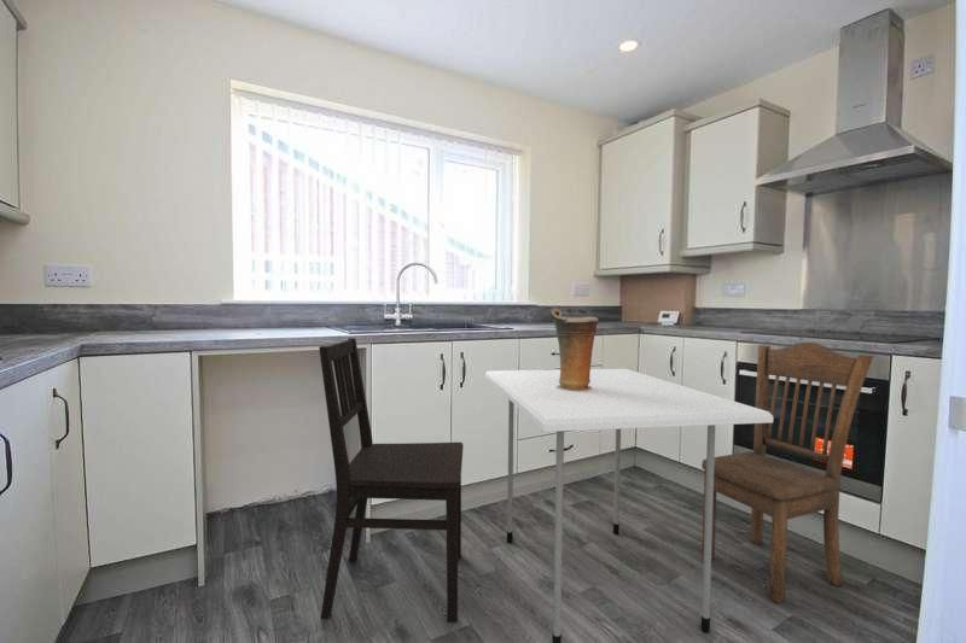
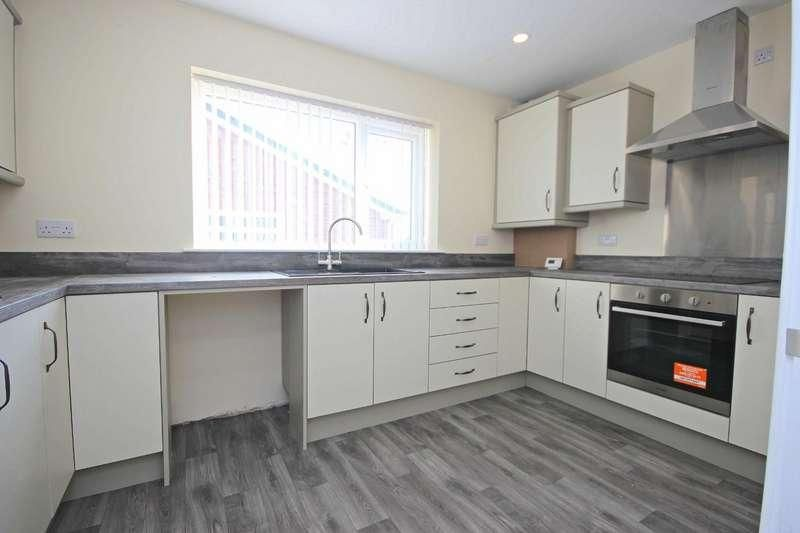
- dining table (615, 483)
- dining chair (772, 457)
- dining chair (398, 464)
- vase (572, 346)
